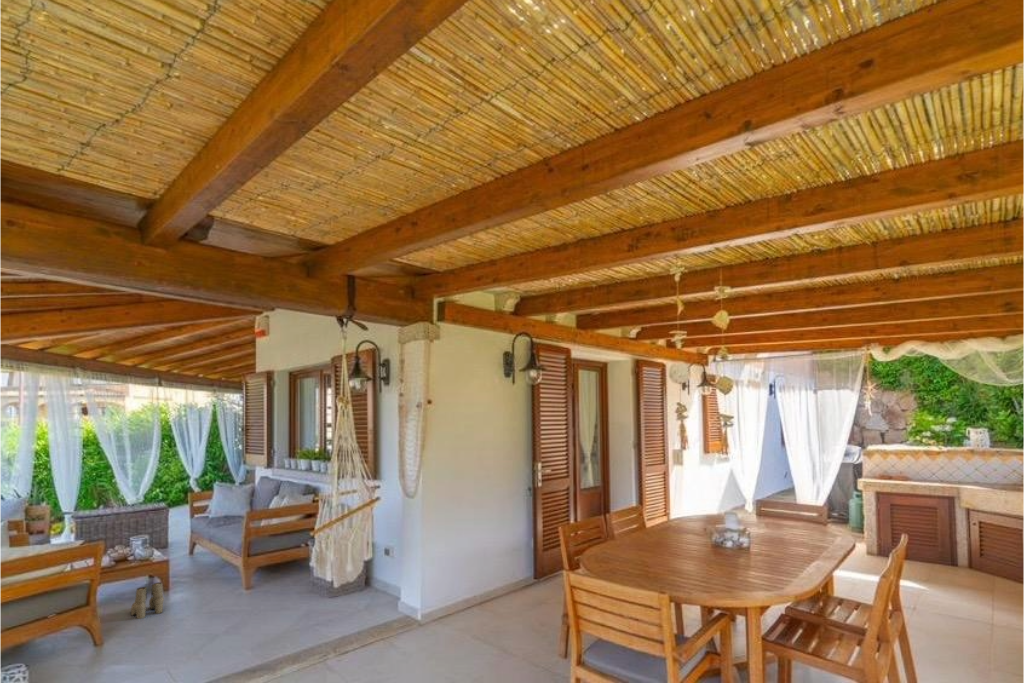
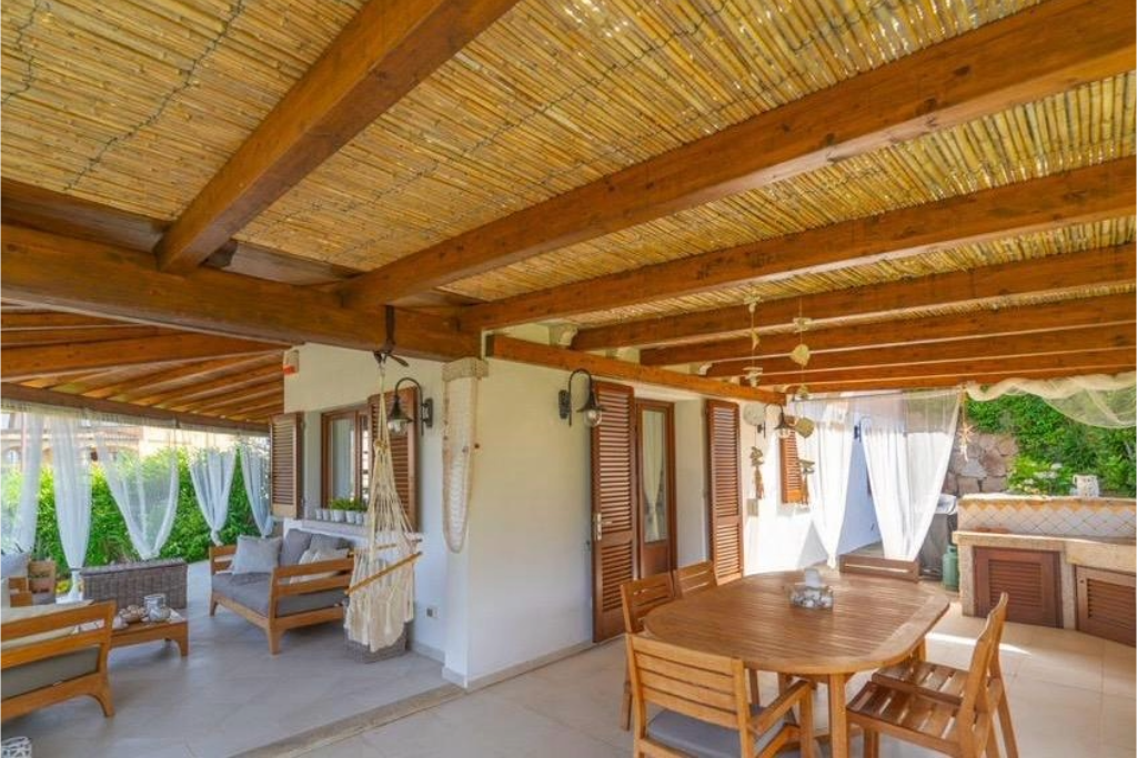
- boots (146, 598)
